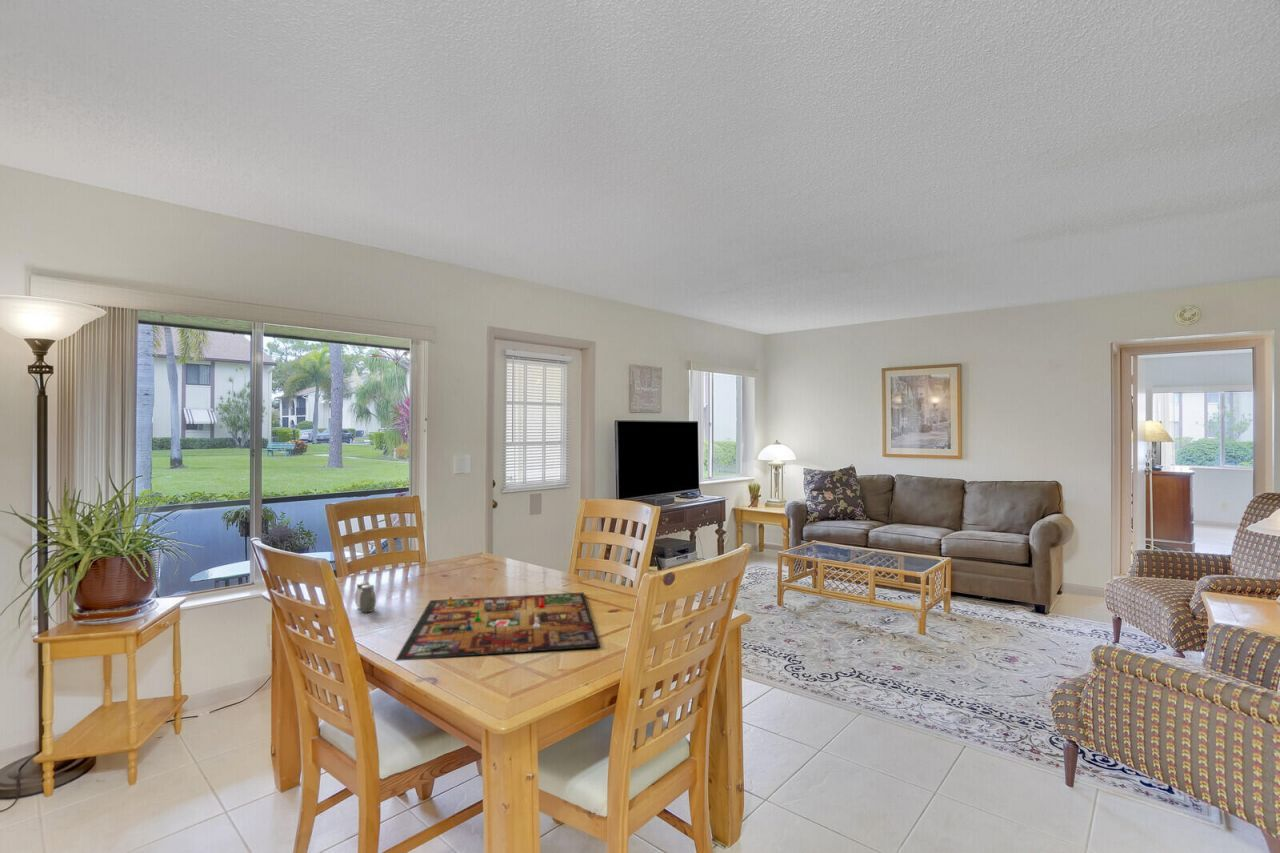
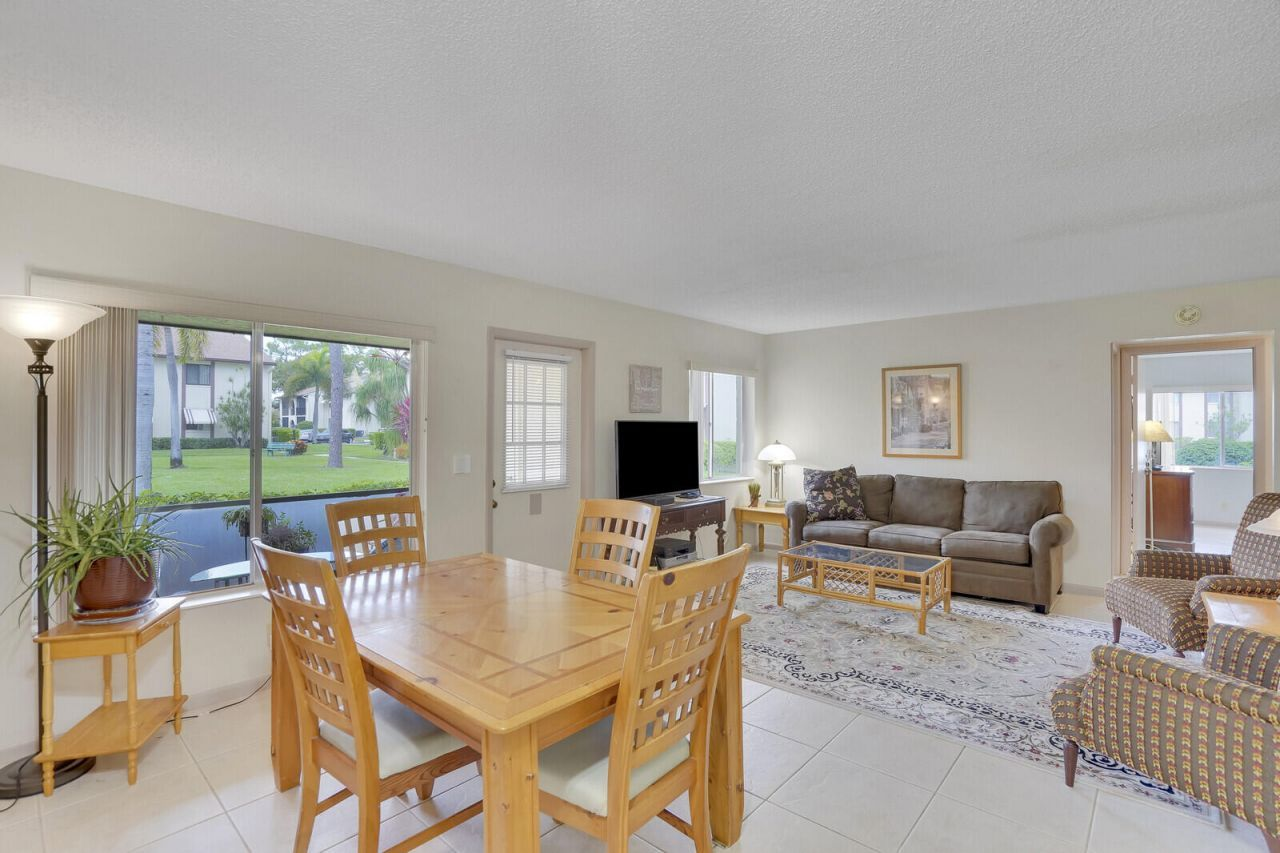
- gameboard (505, 615)
- salt and pepper shaker (365, 596)
